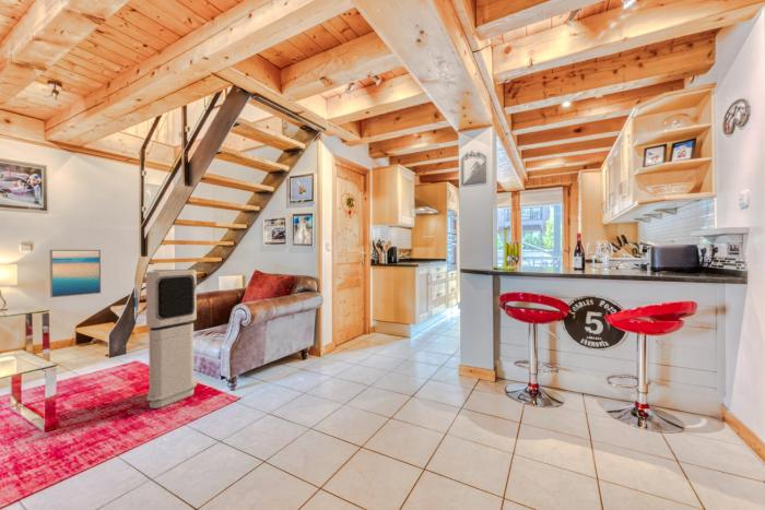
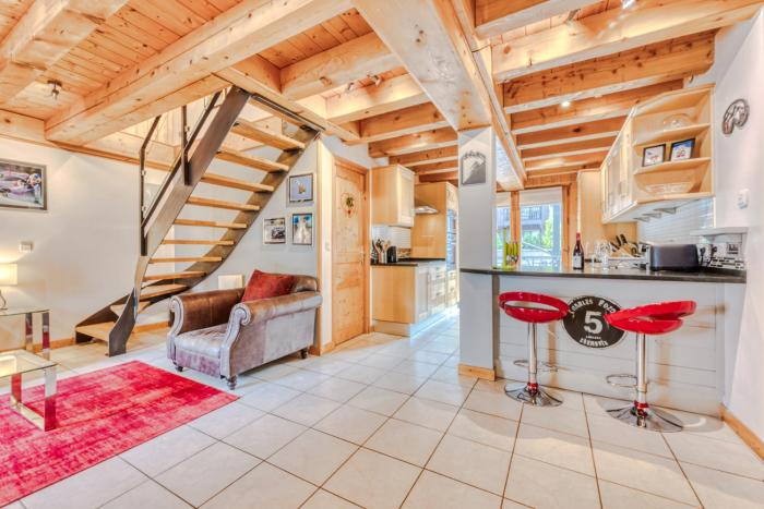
- air purifier (164, 333)
- wall art (76, 272)
